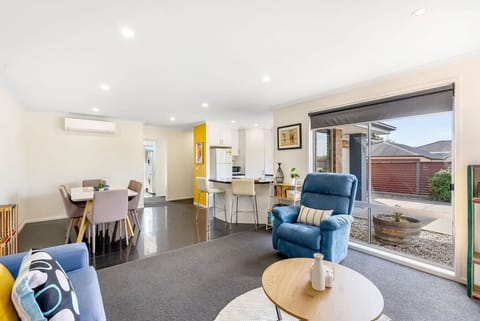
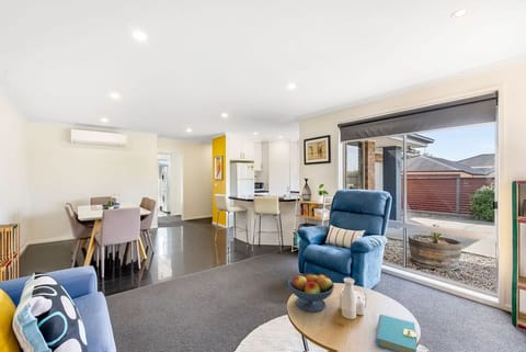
+ book (396, 333)
+ fruit bowl (310, 289)
